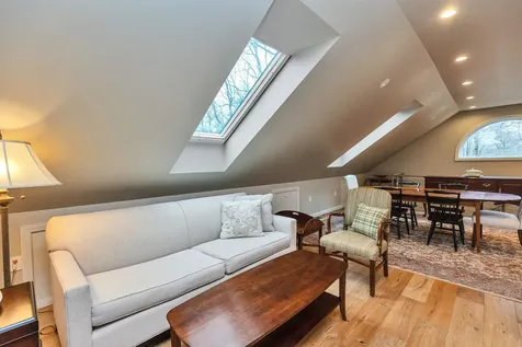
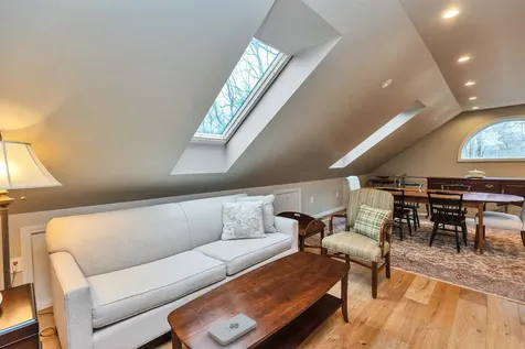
+ notepad (233, 328)
